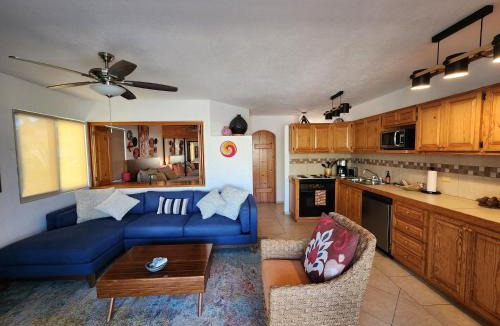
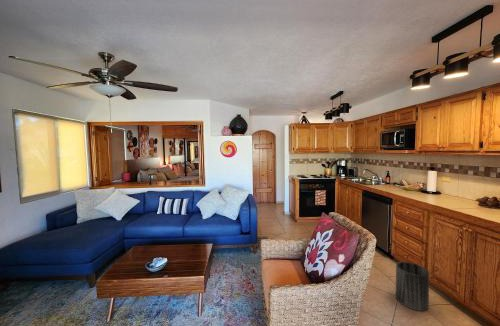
+ trash can (411, 284)
